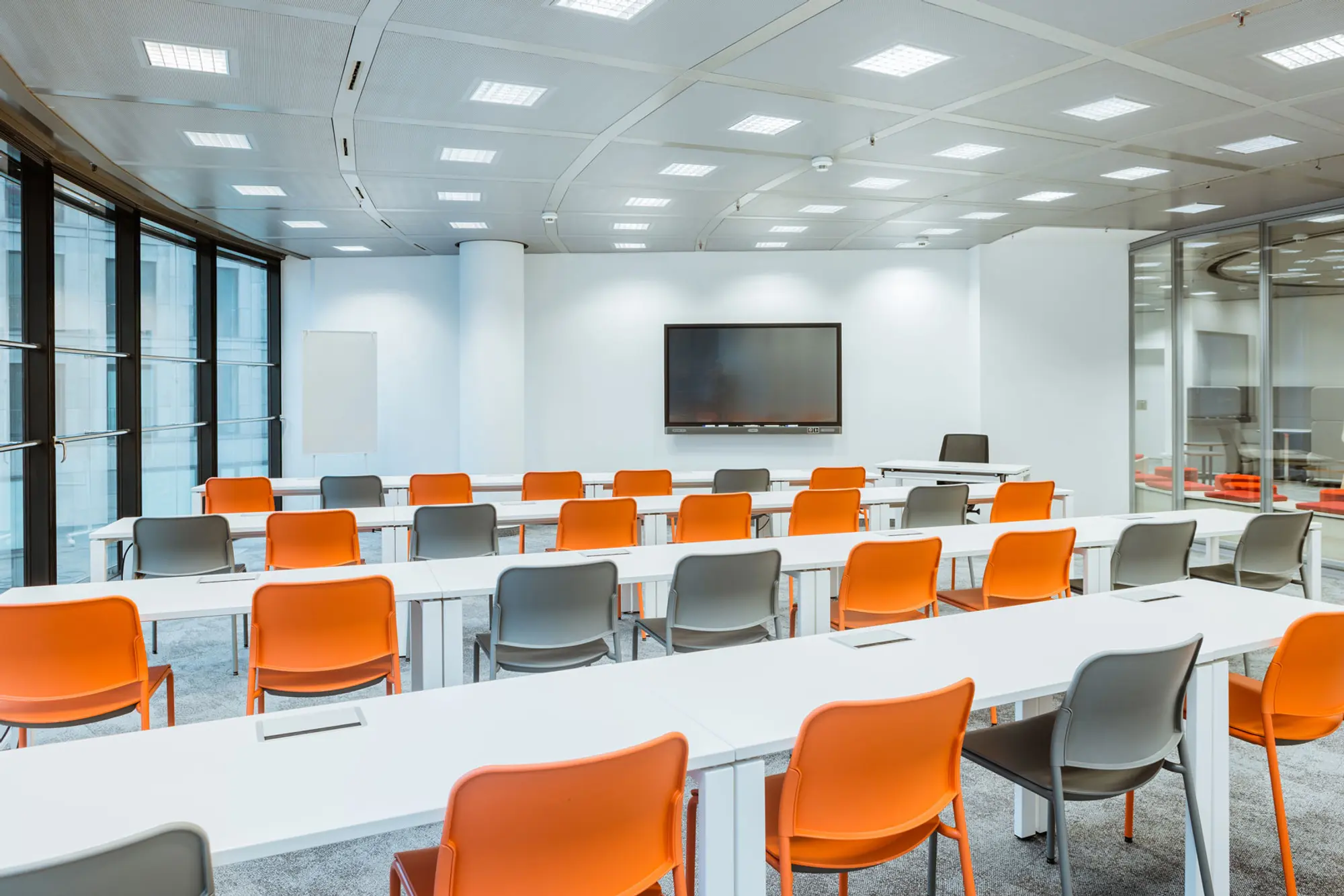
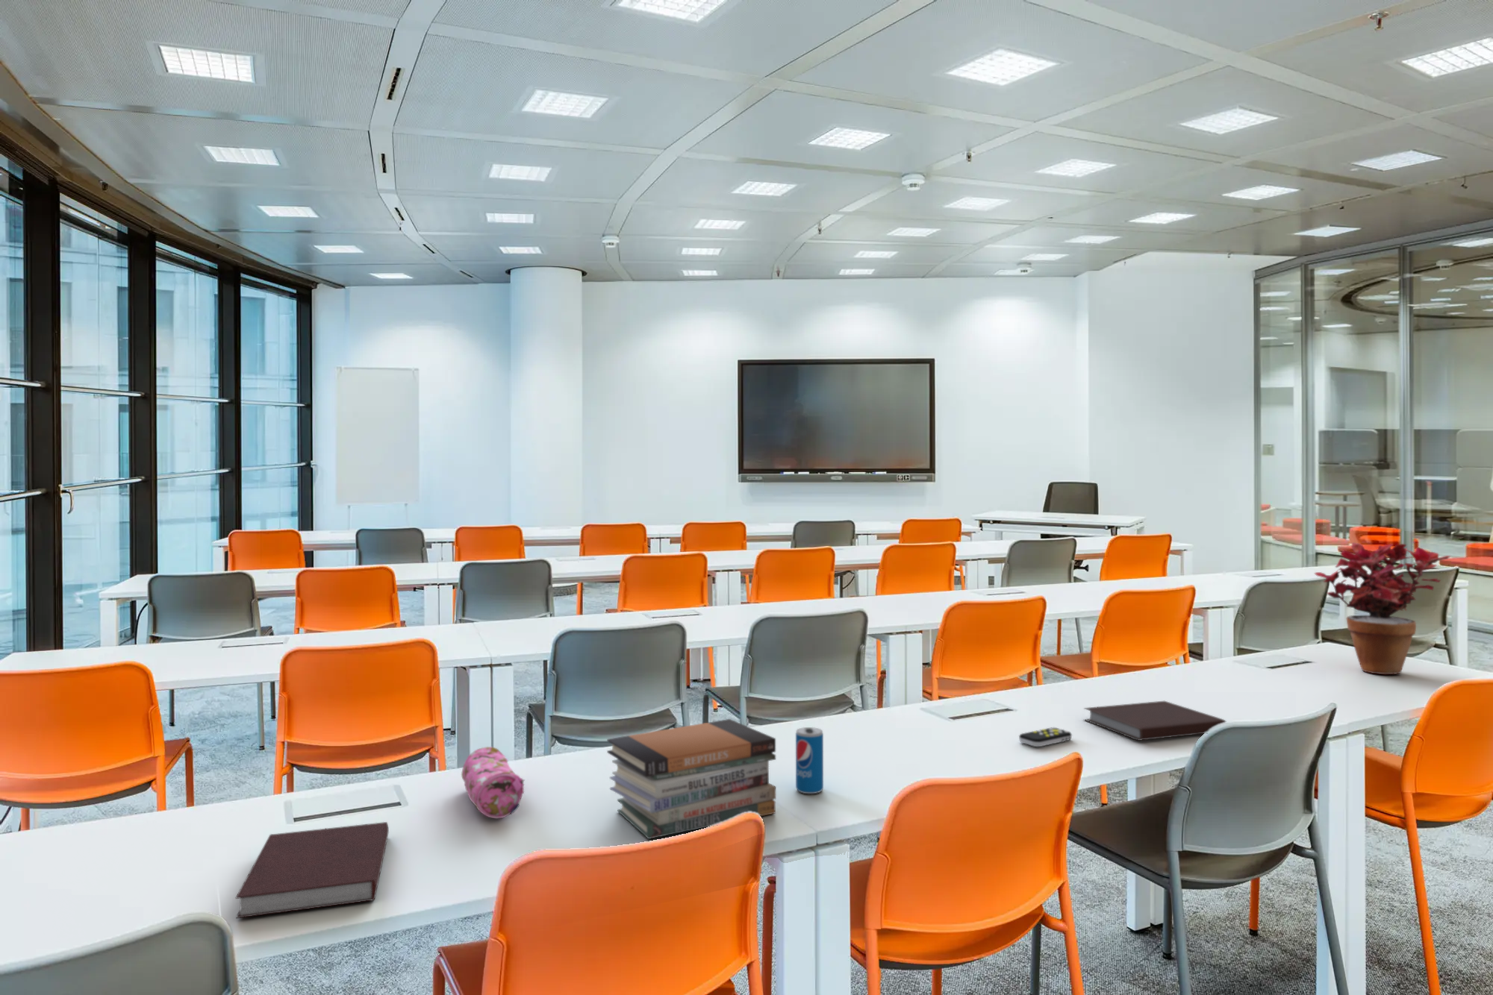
+ book stack (692, 776)
+ potted plant (1377, 605)
+ remote control (1045, 736)
+ notebook (320, 865)
+ beverage can (809, 760)
+ notebook (1153, 720)
+ pencil case (491, 781)
